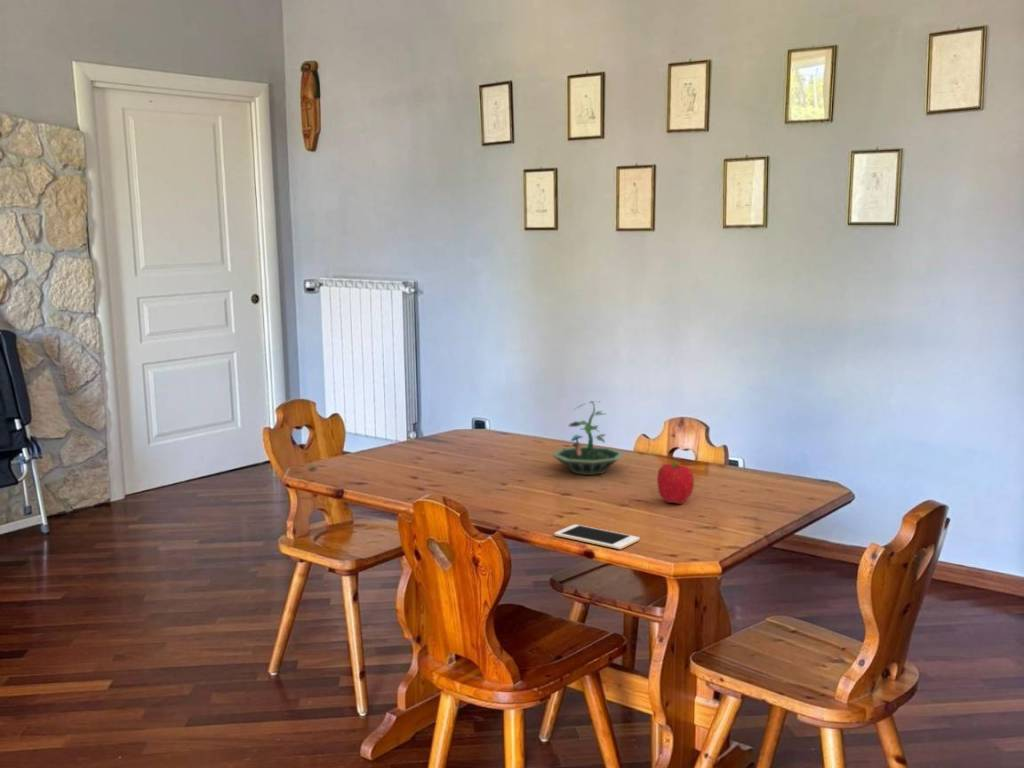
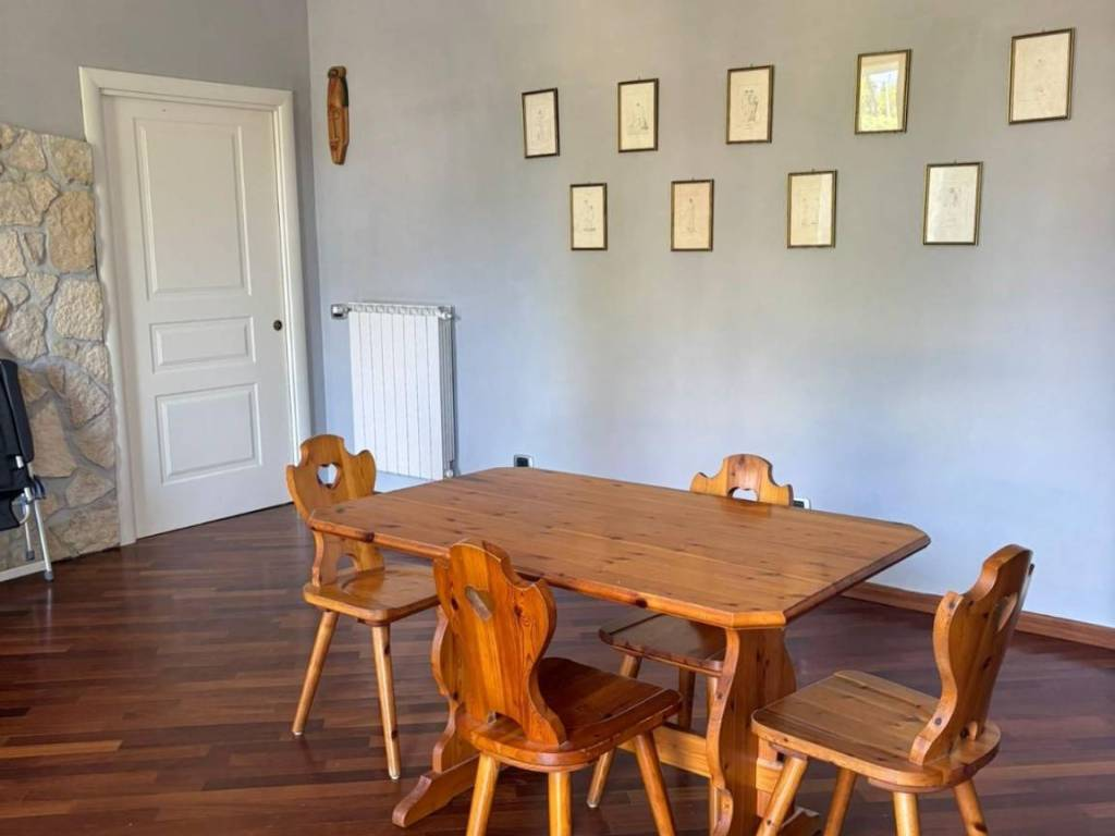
- fruit (675, 481)
- cell phone (596, 536)
- terrarium (590, 416)
